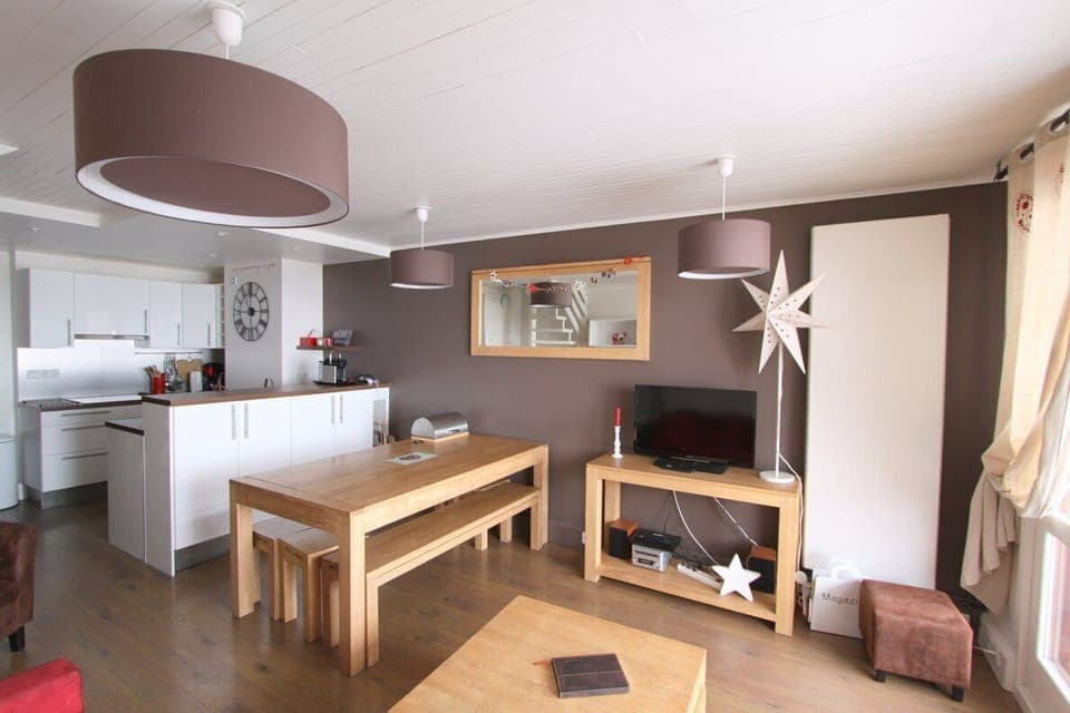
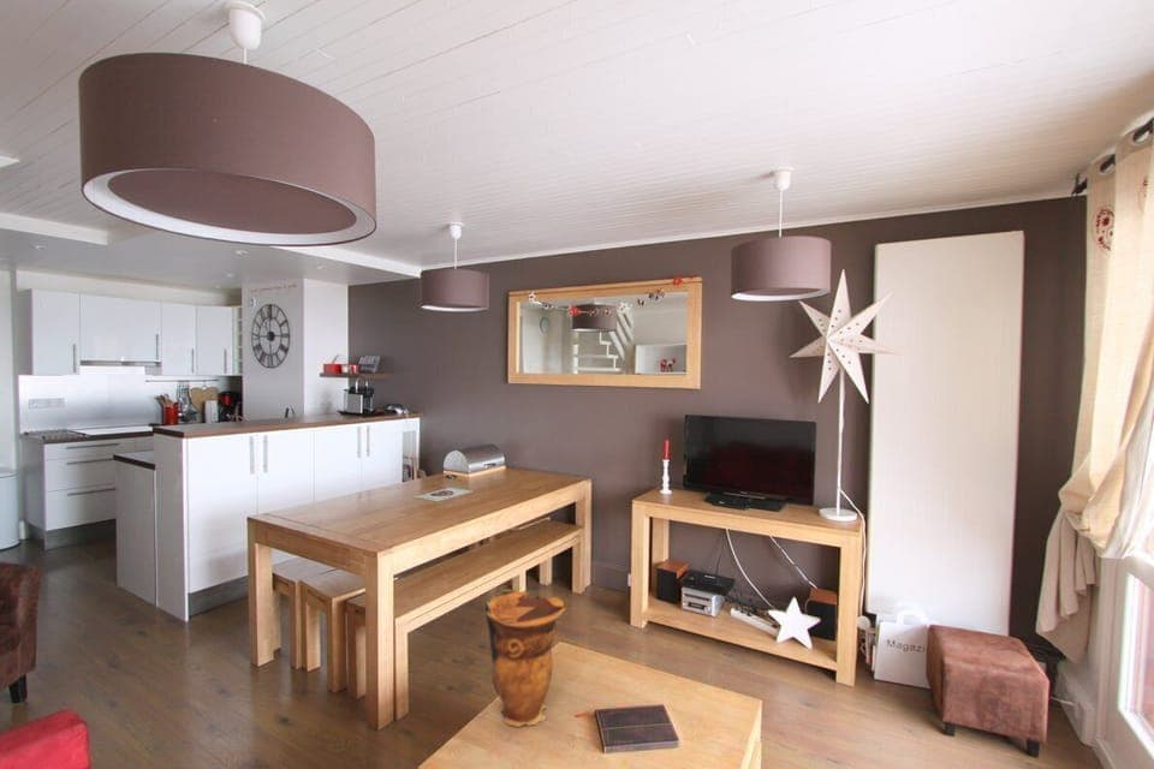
+ decorative vase (523, 656)
